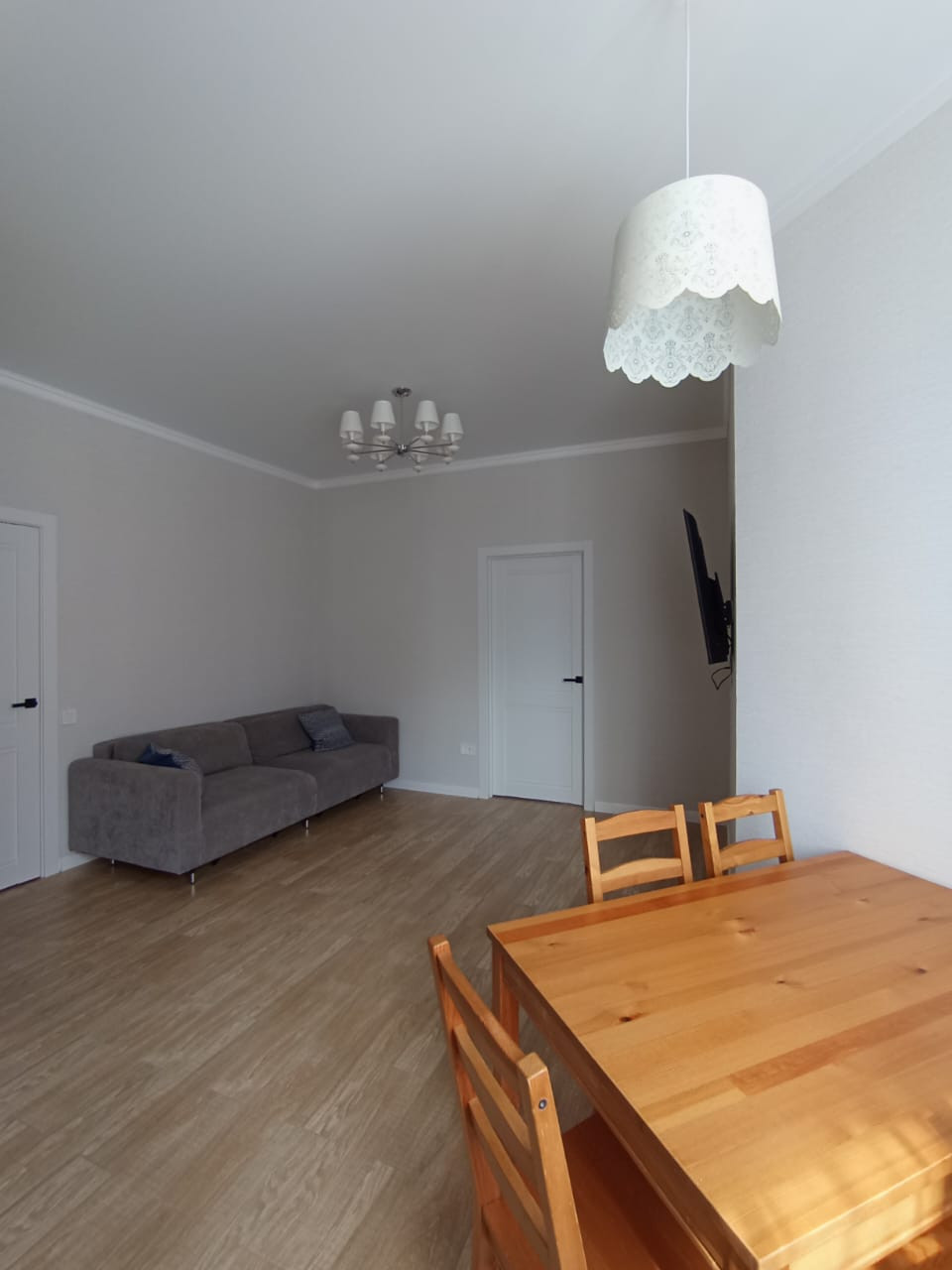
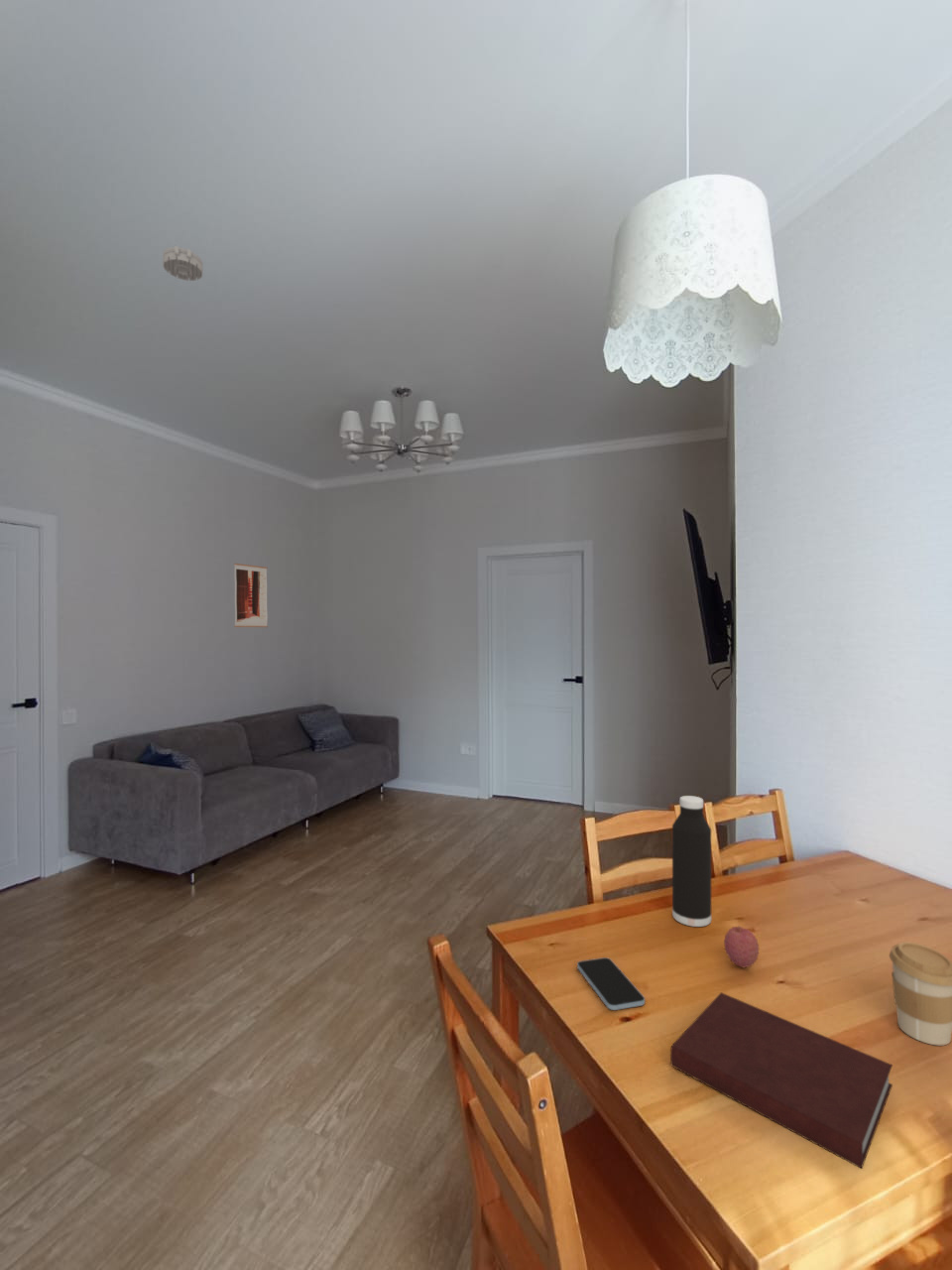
+ fruit (741, 946)
+ wall art (251, 596)
+ smartphone (609, 981)
+ water bottle (691, 858)
+ coffee cup (923, 991)
+ notebook (778, 1065)
+ smoke detector (182, 263)
